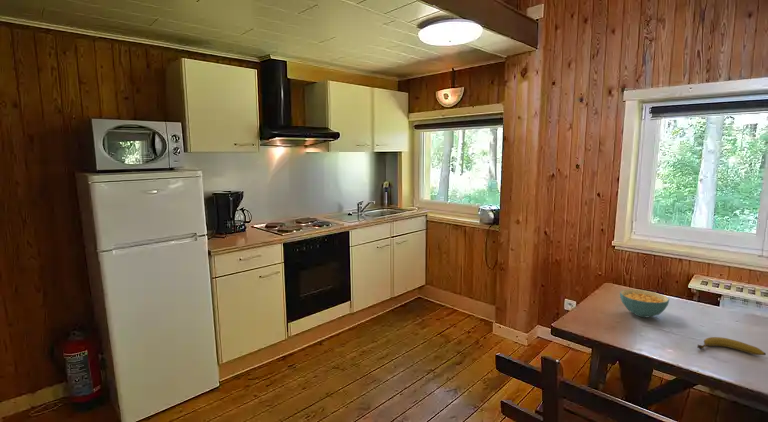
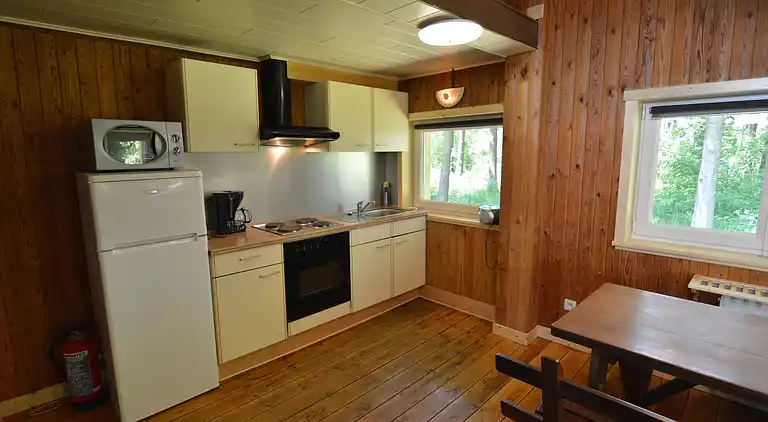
- cereal bowl (643, 305)
- fruit (730, 347)
